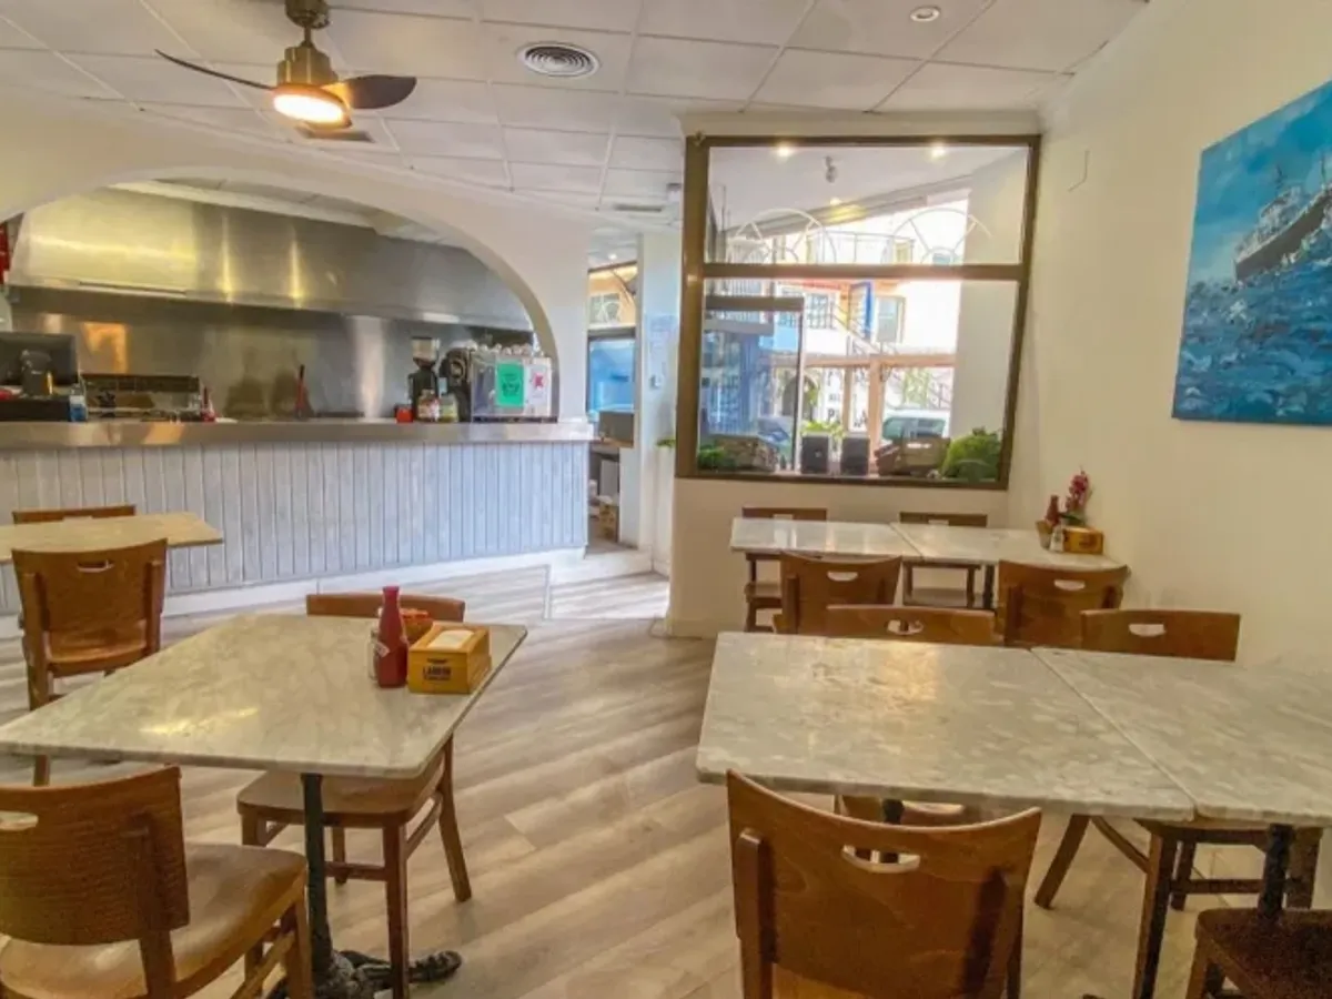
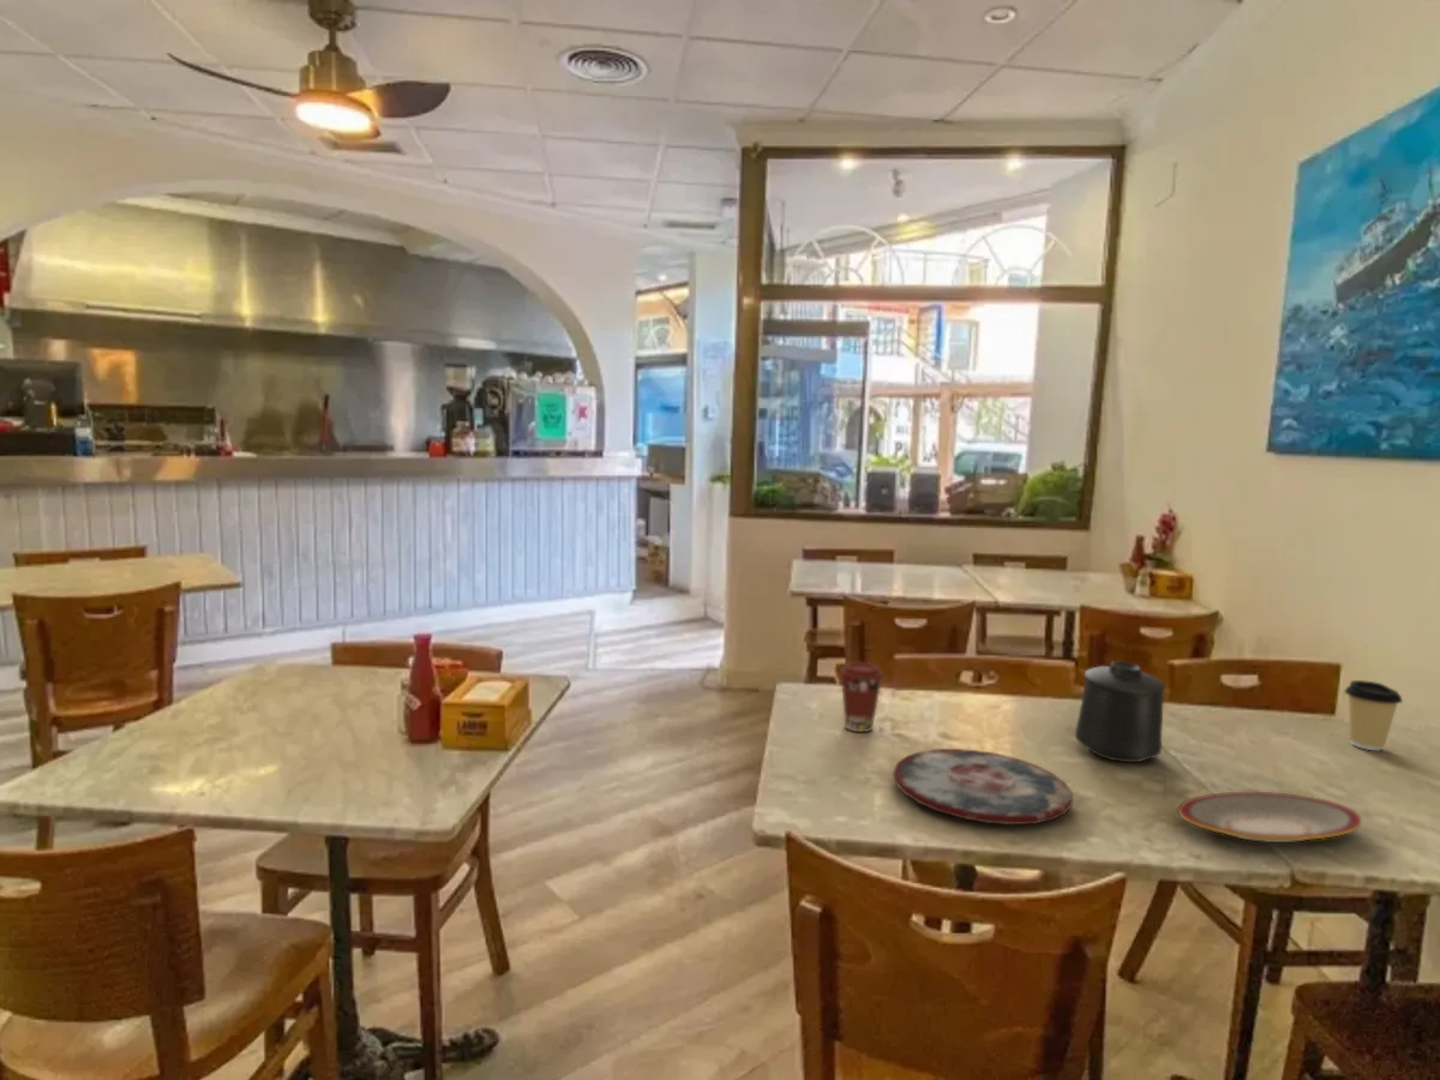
+ coffee cup (1369, 715)
+ coffee cup (859, 696)
+ plate (980, 784)
+ mug (1112, 704)
+ plate (1268, 821)
